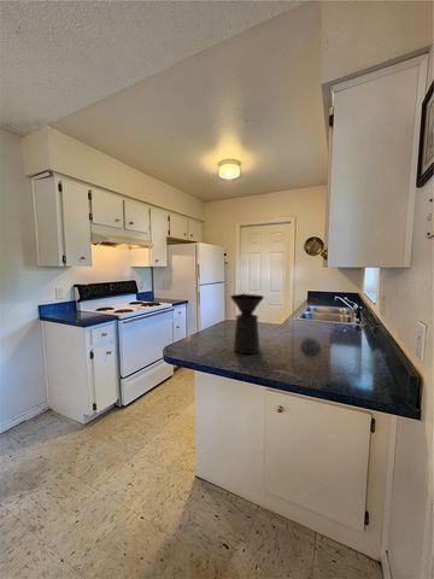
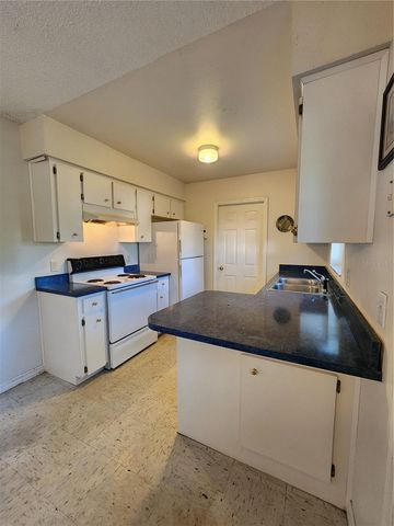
- coffee maker (246, 323)
